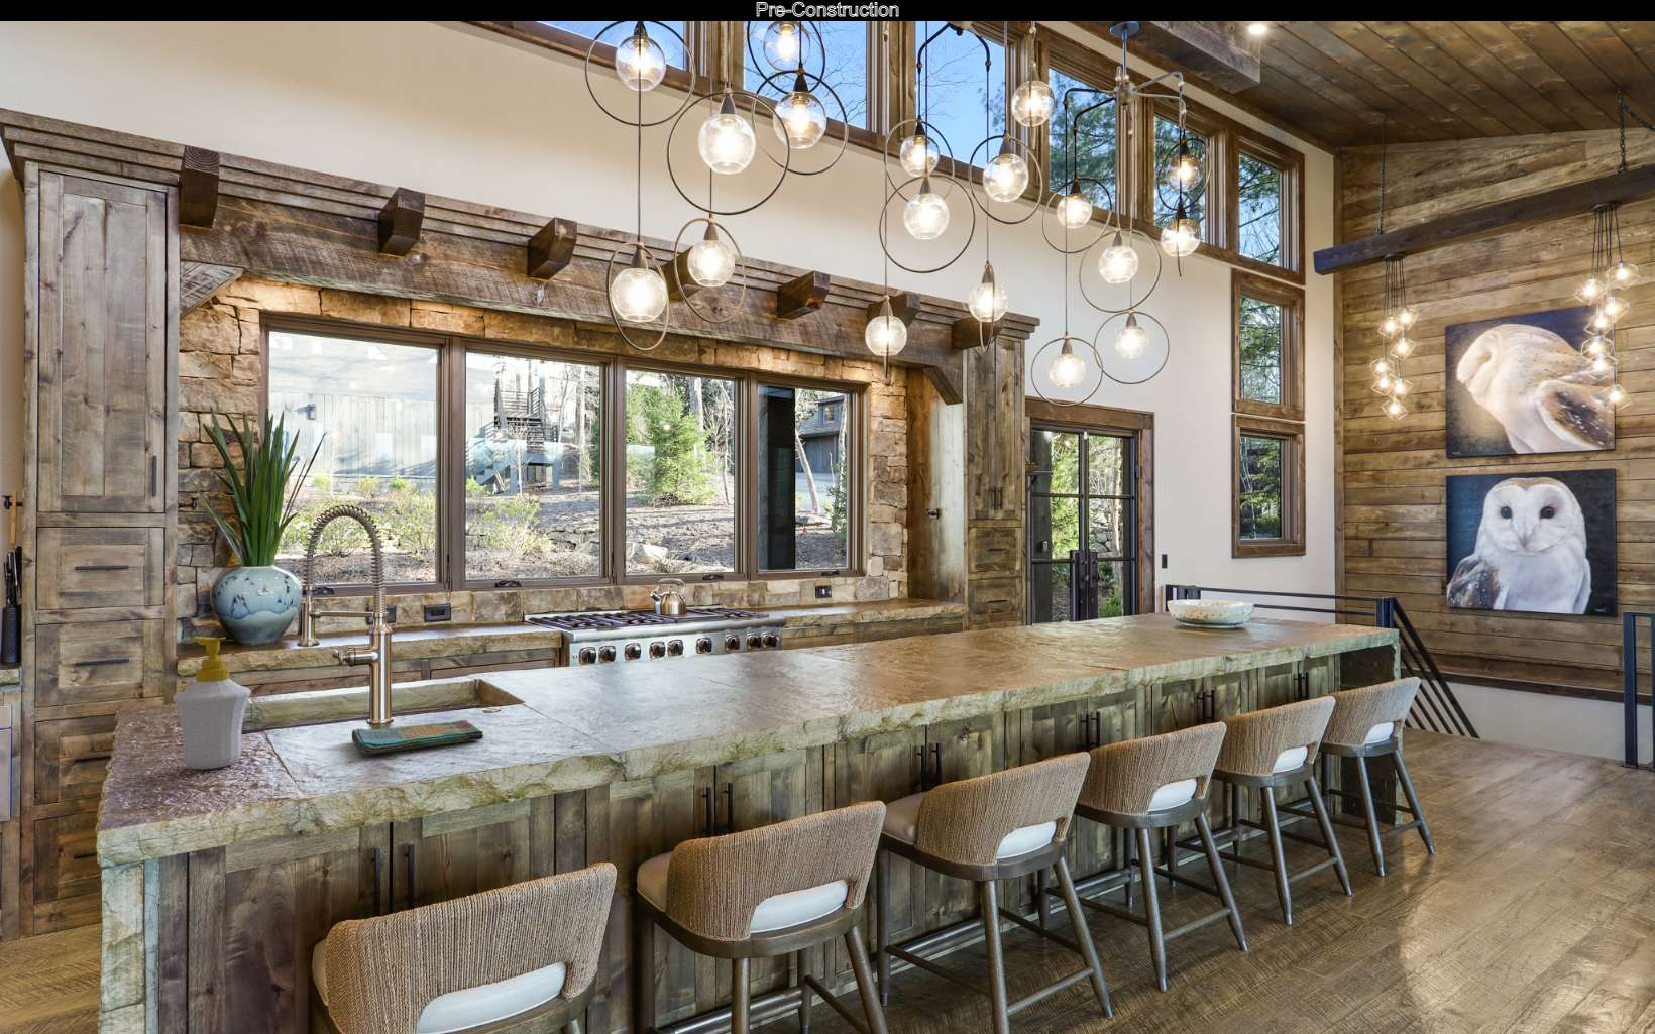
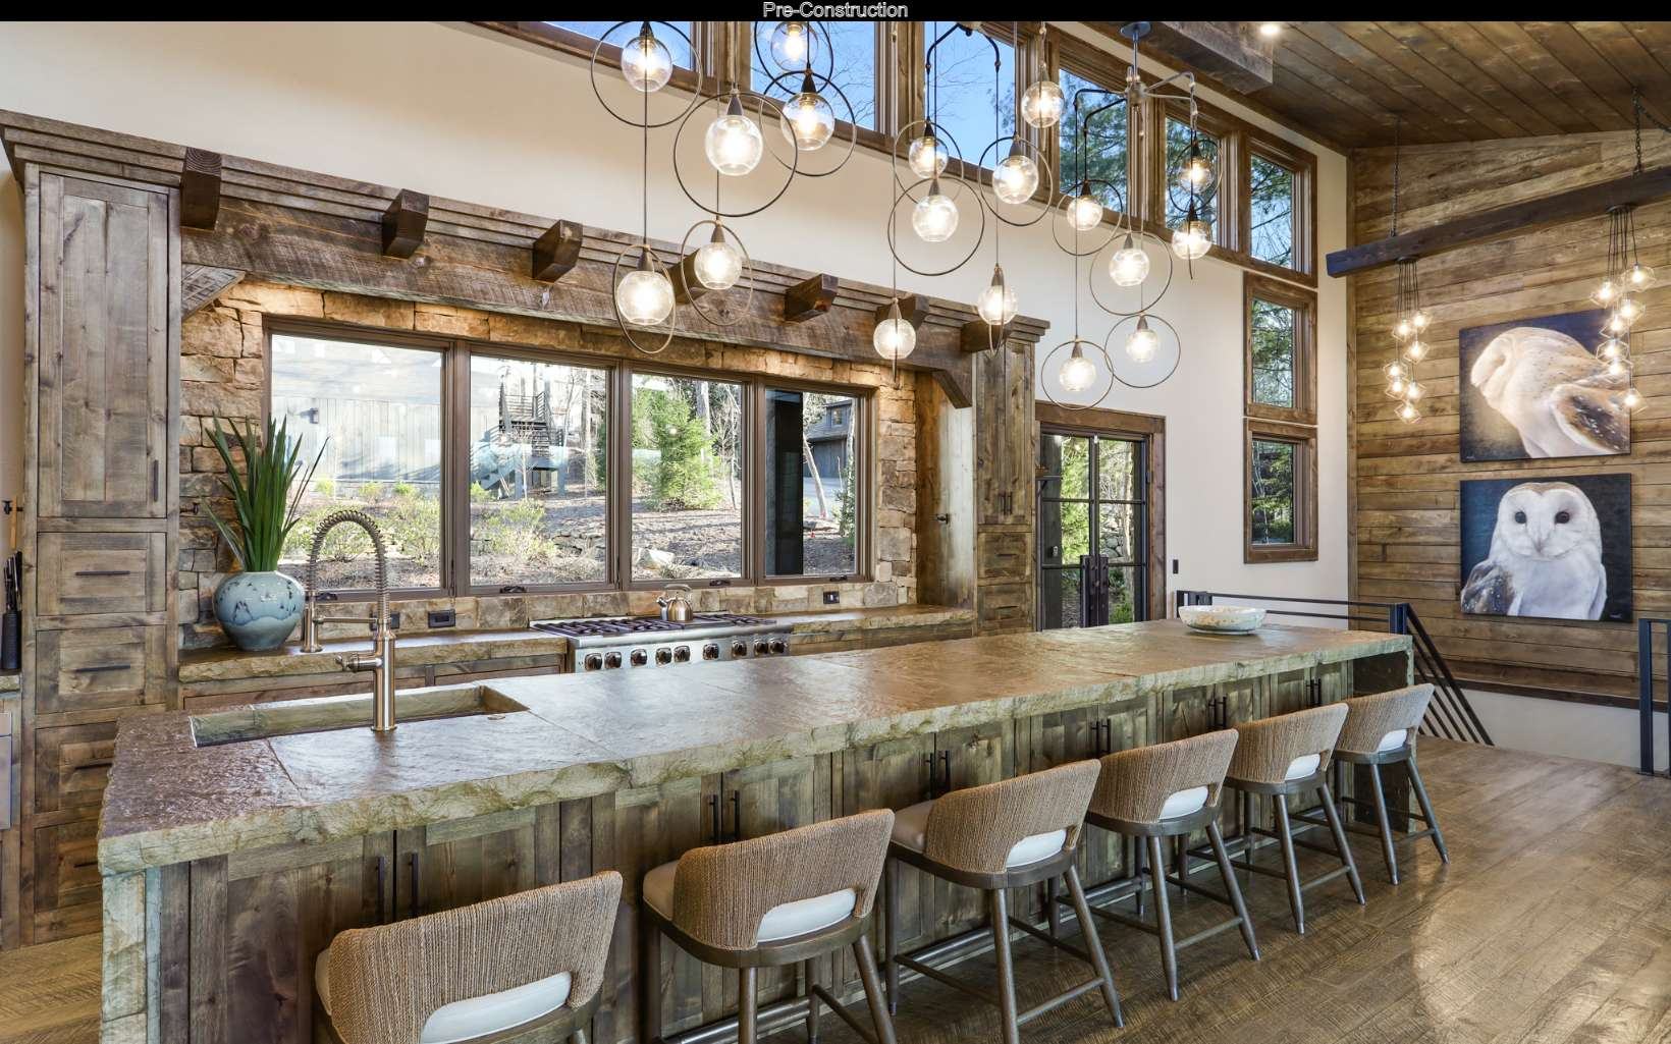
- soap bottle (212, 700)
- dish towel (417, 734)
